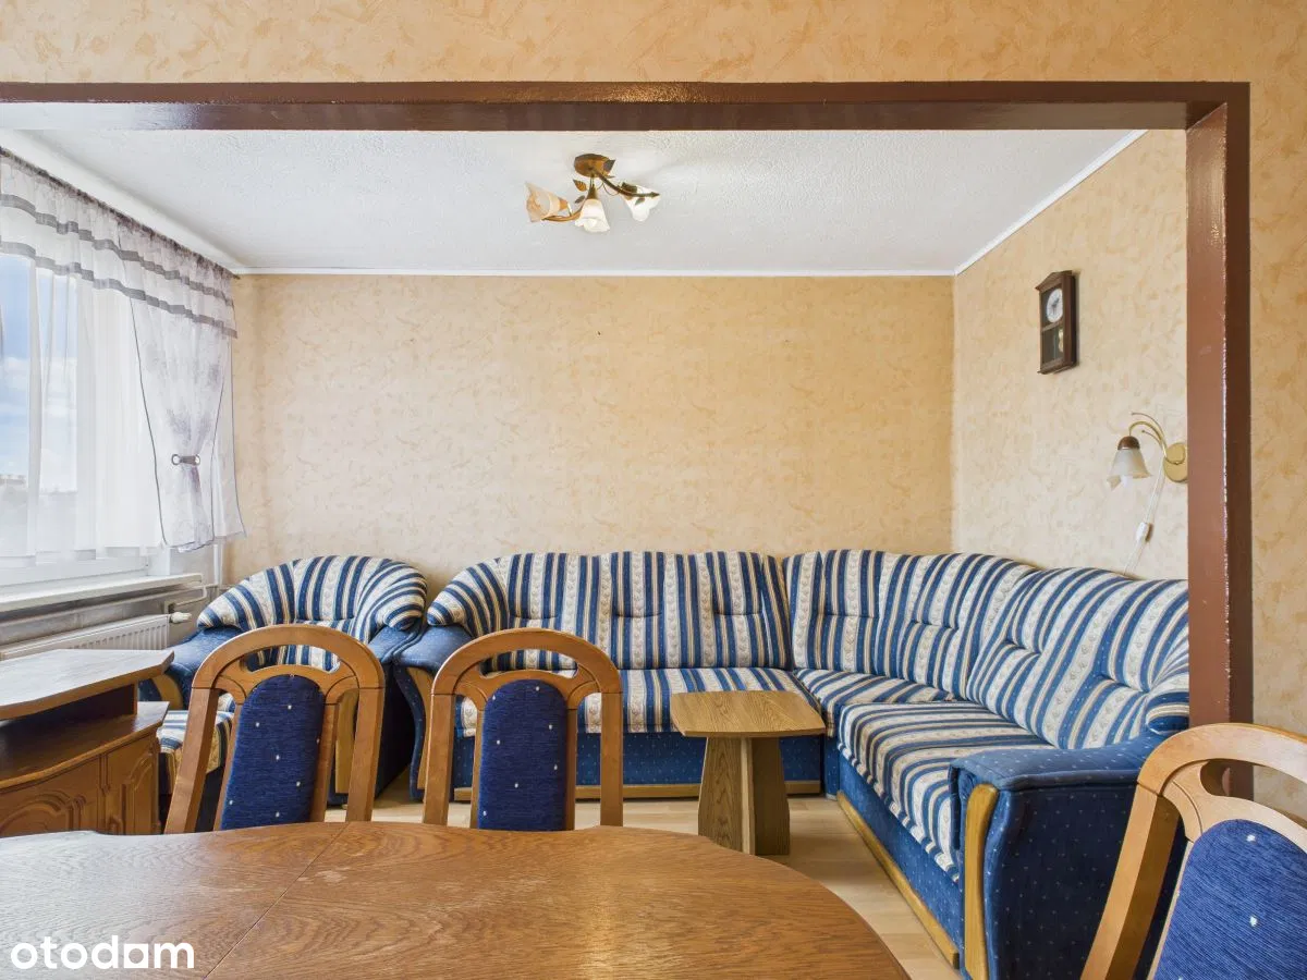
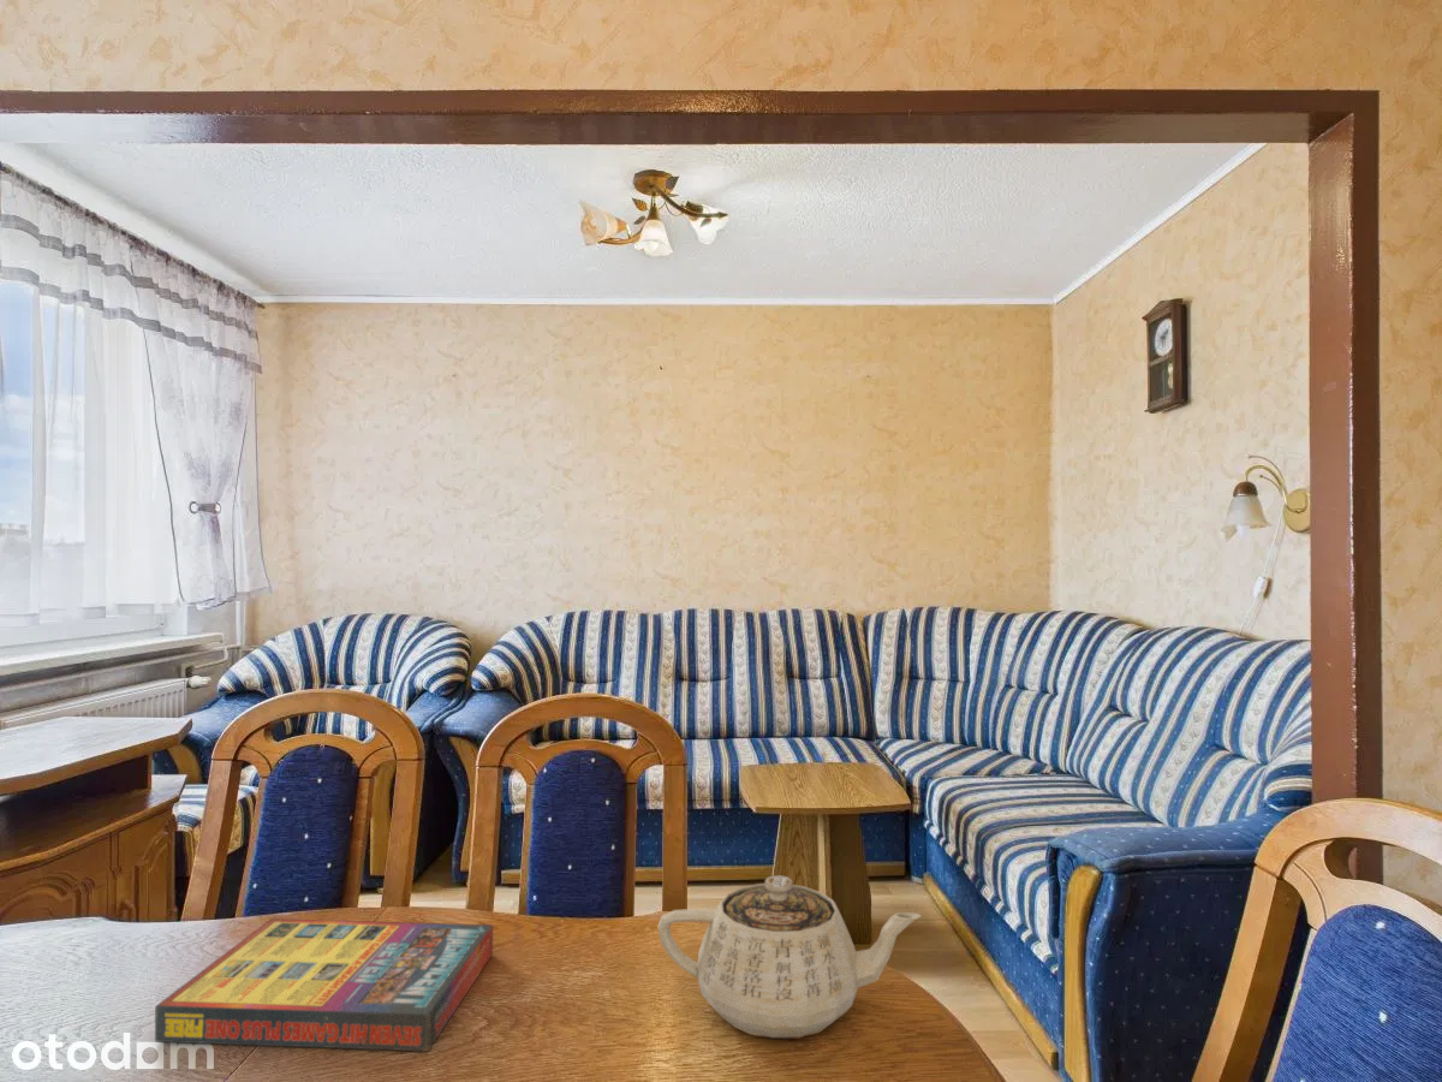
+ teapot (786, 944)
+ game compilation box (340, 977)
